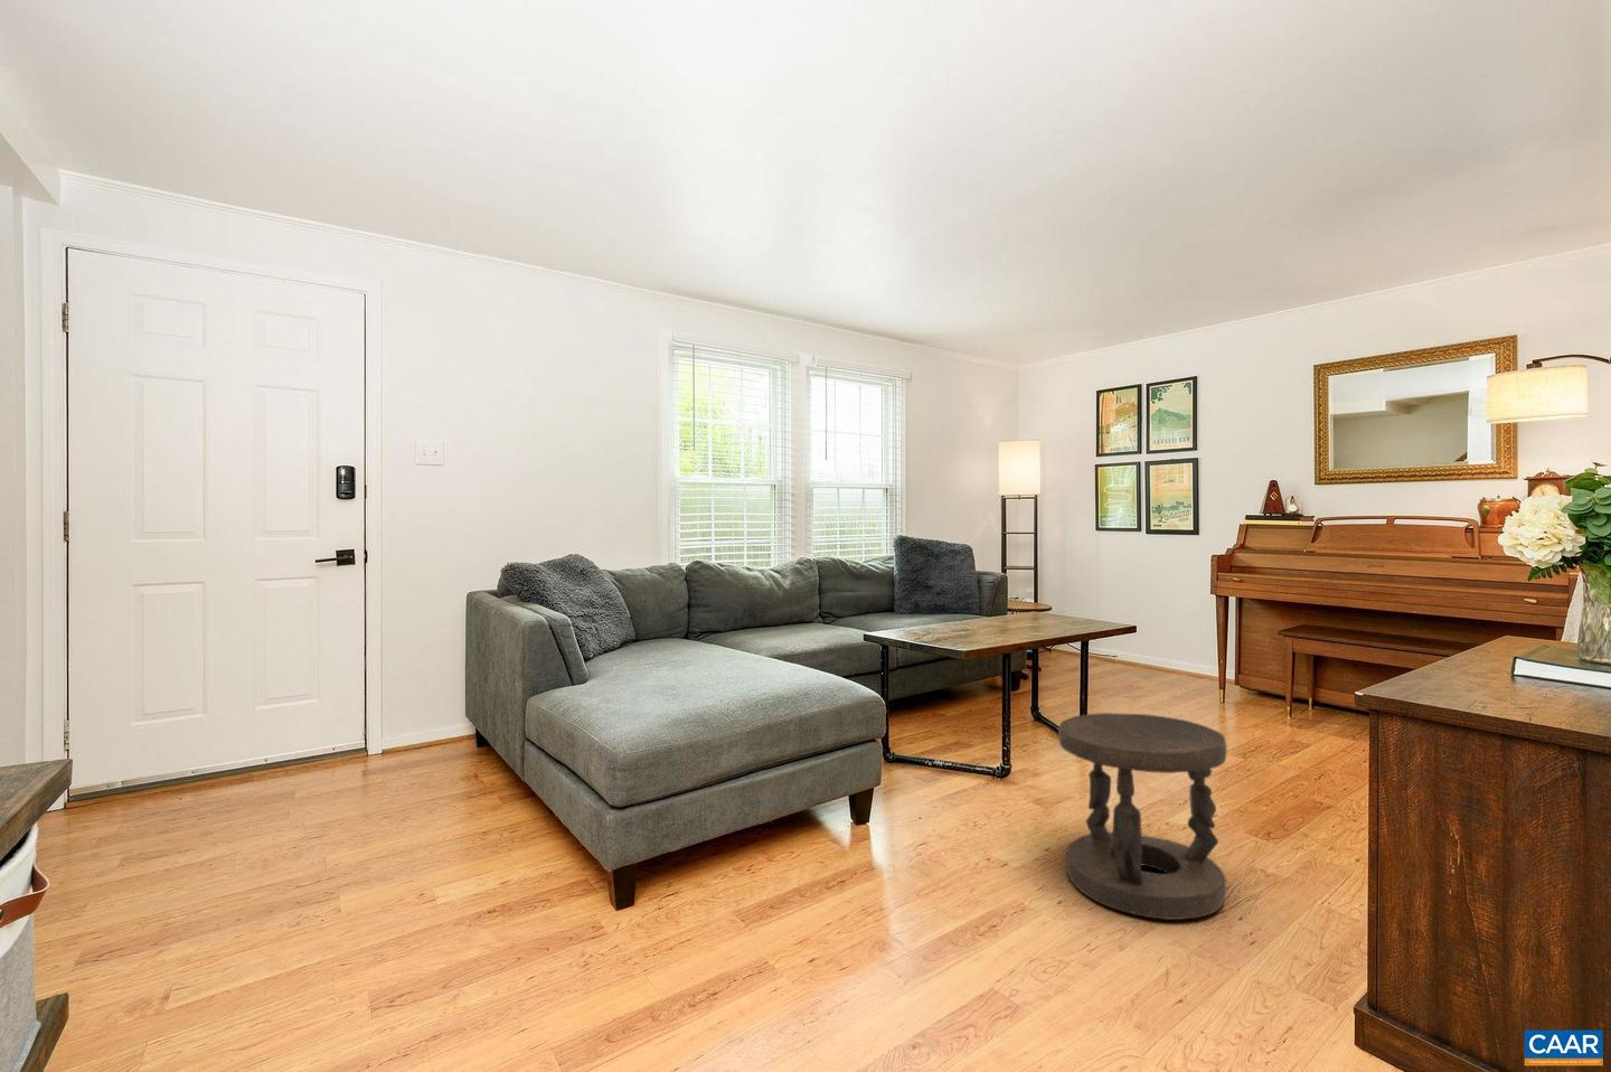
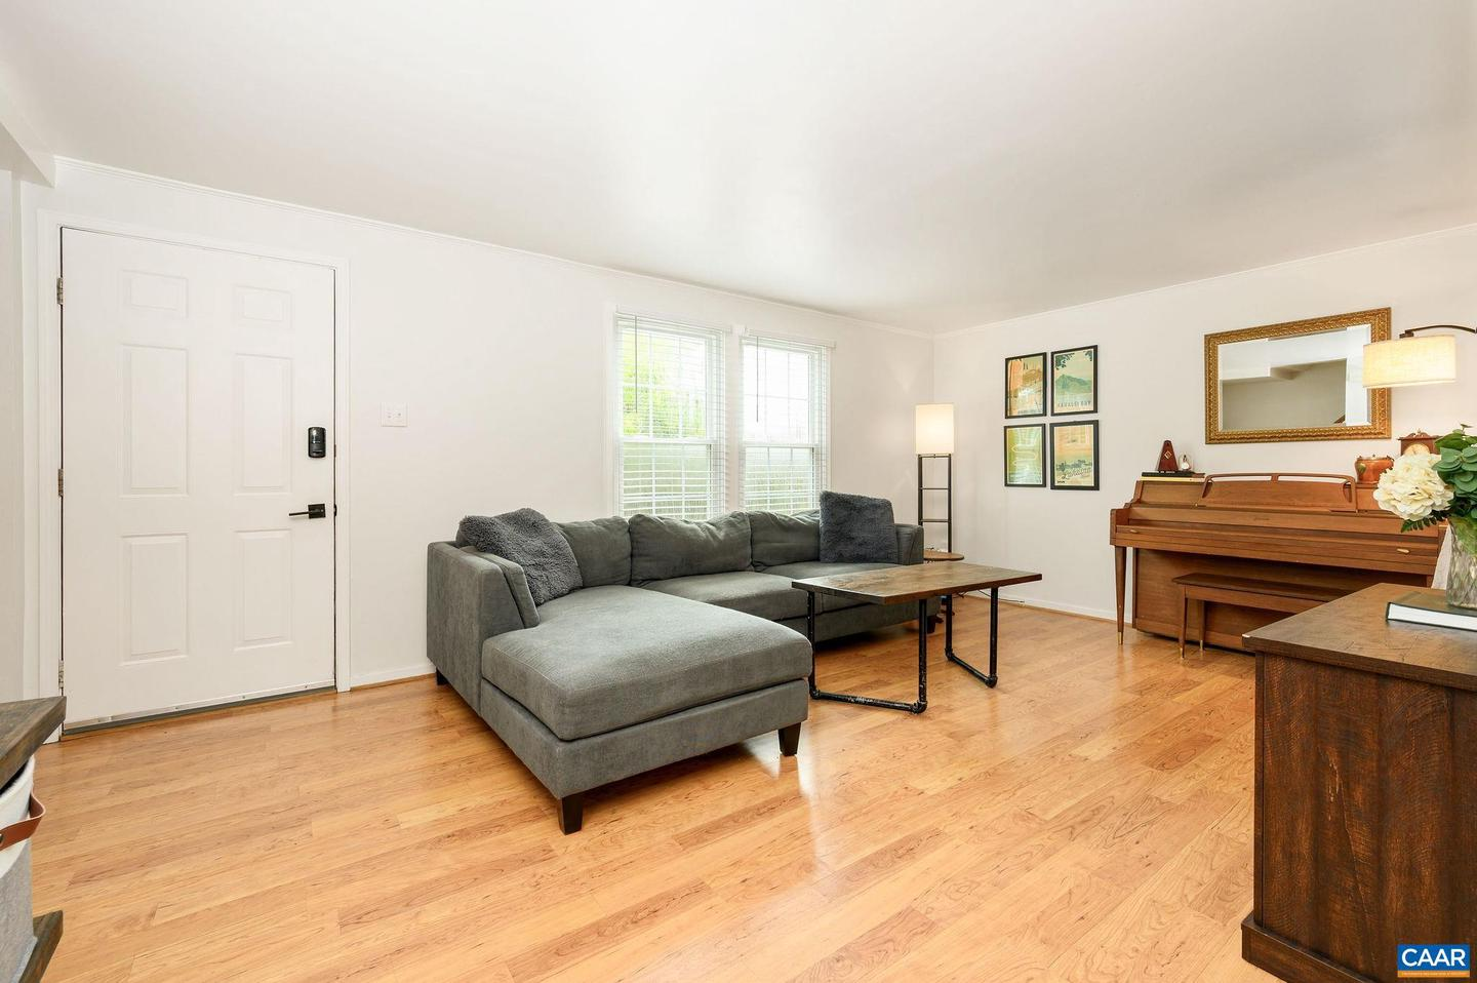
- stool (1135, 806)
